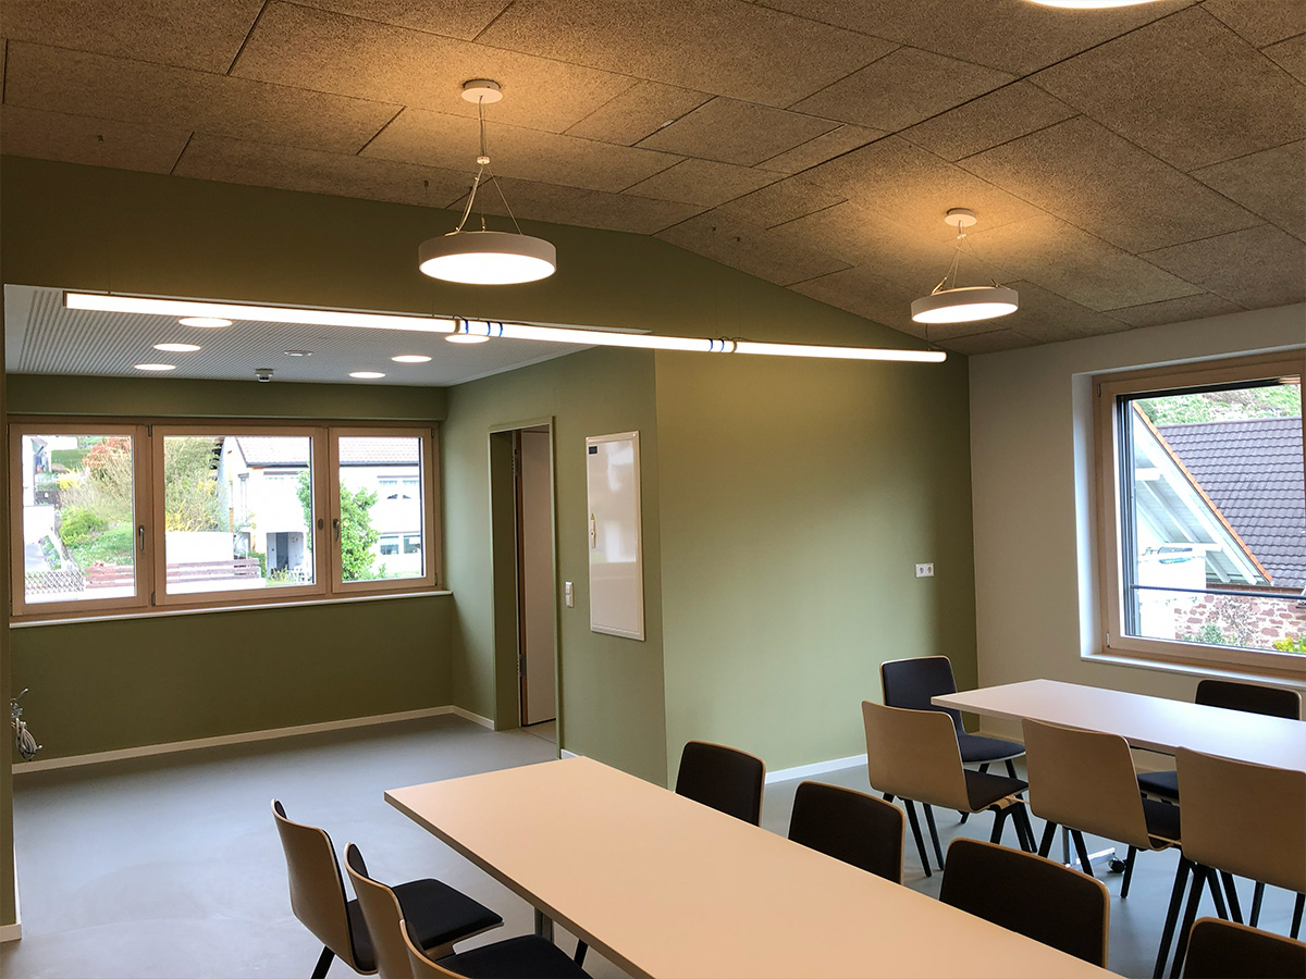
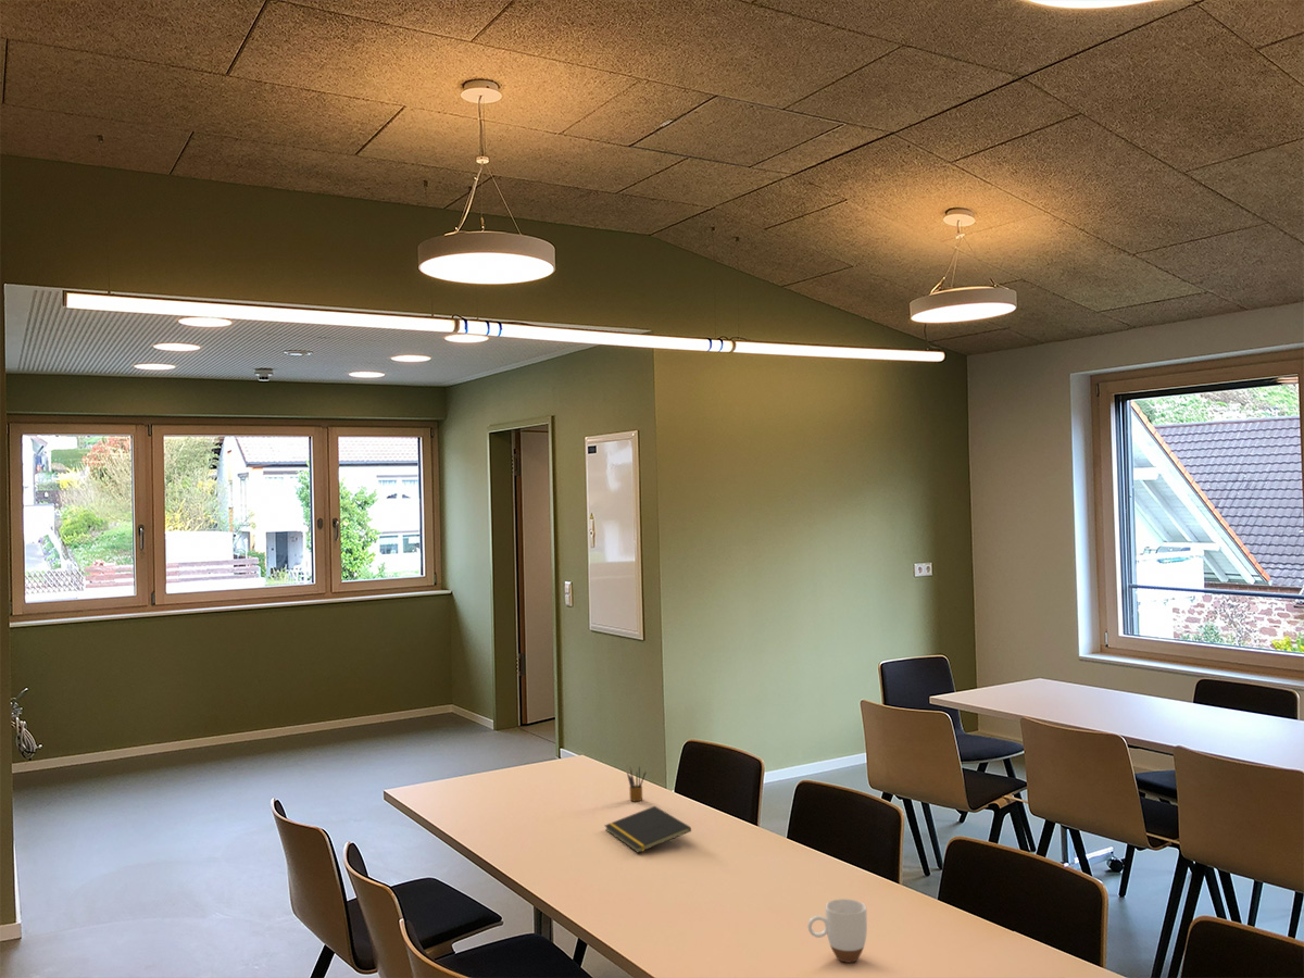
+ notepad (647, 828)
+ mug (837, 932)
+ pencil box (637, 783)
